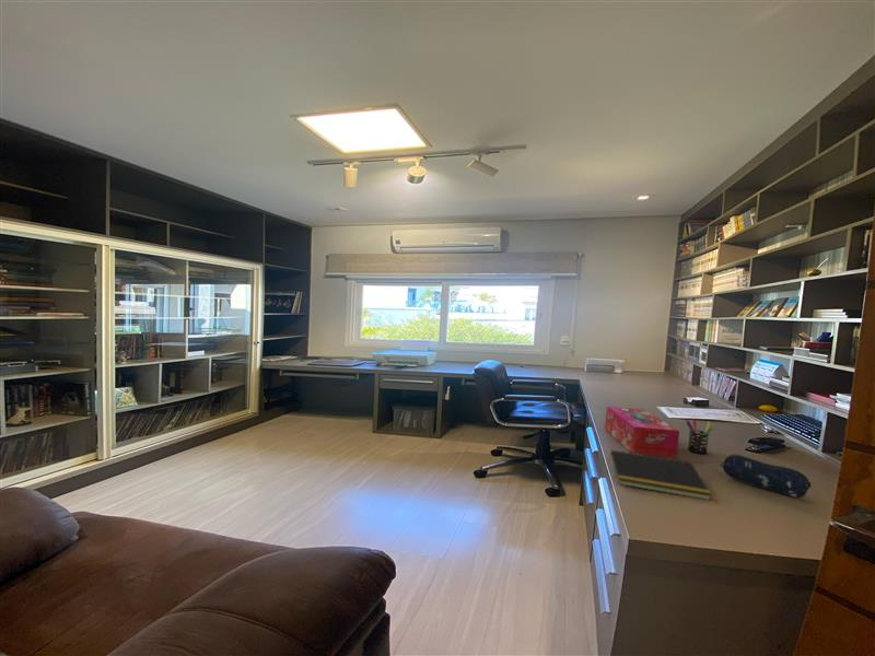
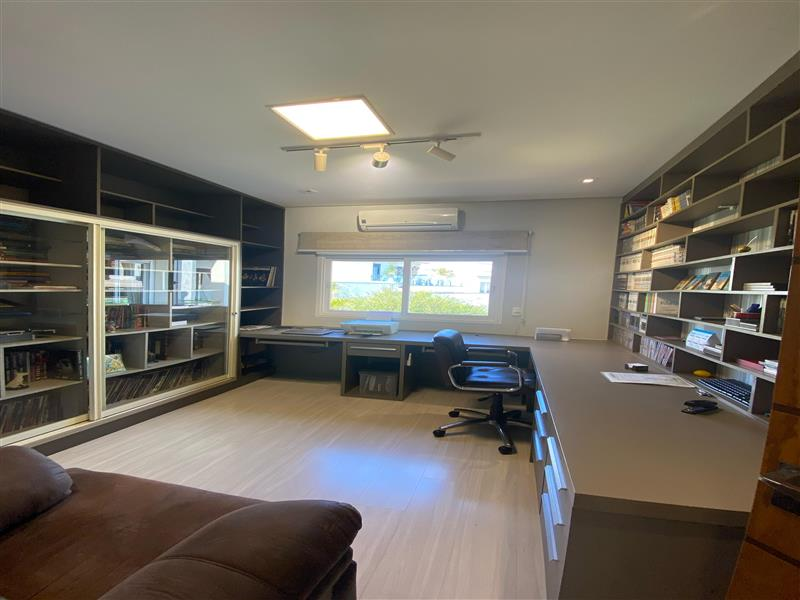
- tissue box (638, 429)
- notepad (656, 472)
- pencil case (762, 475)
- pen holder (700, 435)
